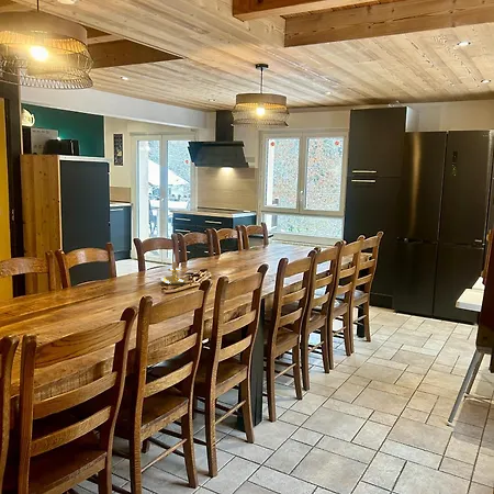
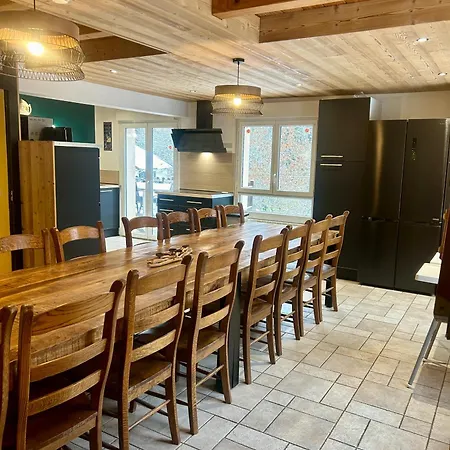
- candle holder (176, 268)
